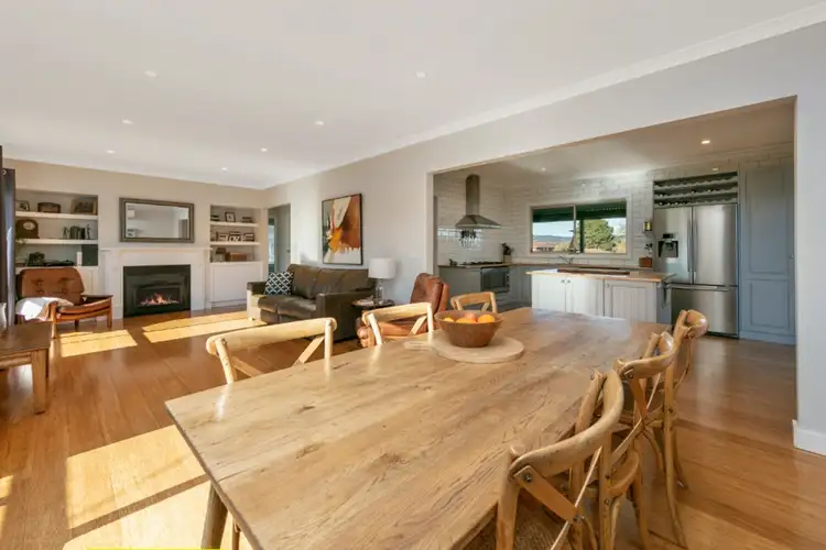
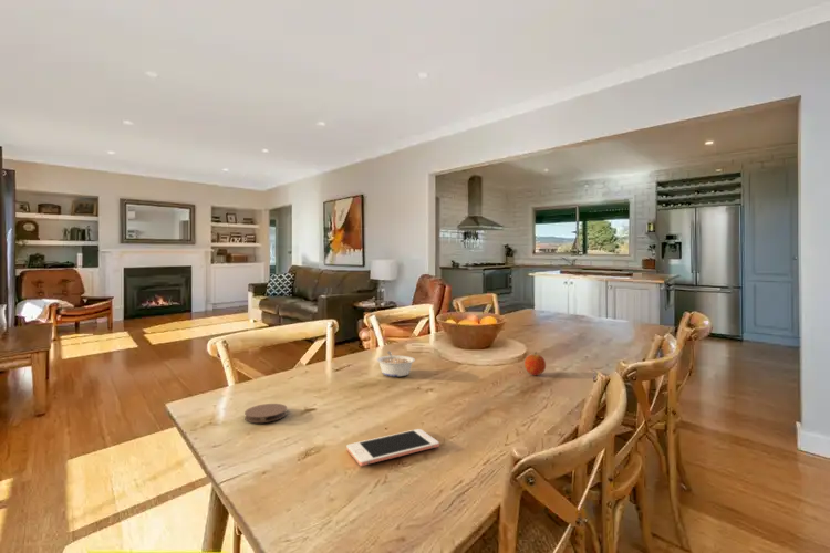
+ cell phone (393, 446)
+ fruit (535, 363)
+ coaster (266, 413)
+ legume (394, 364)
